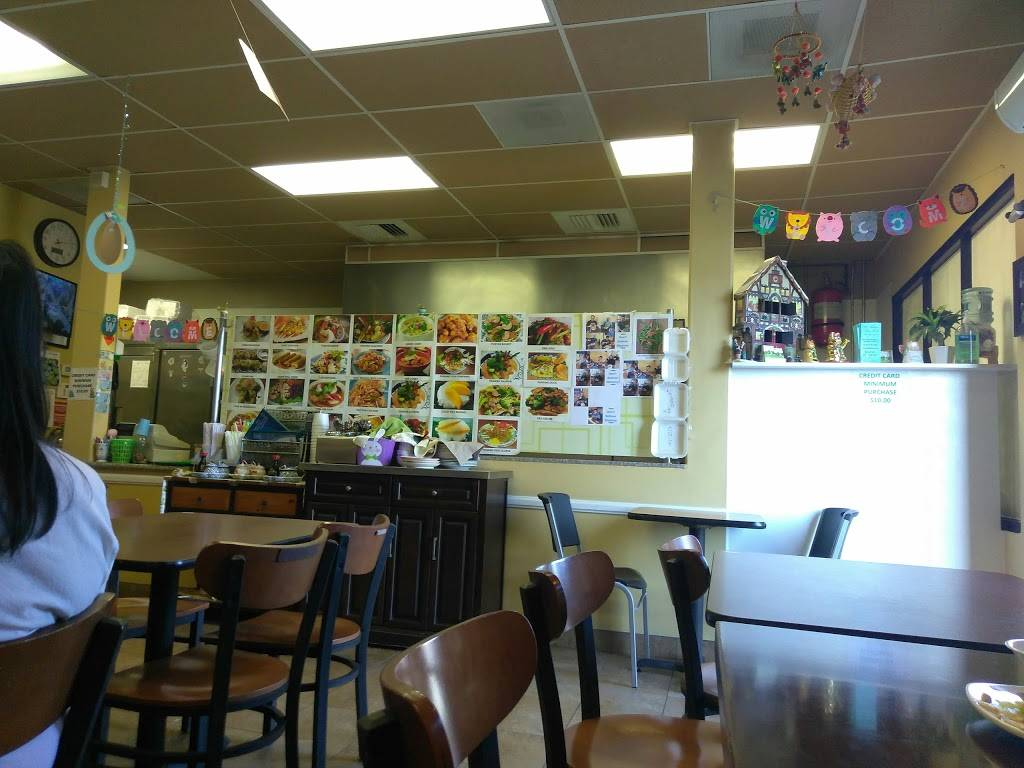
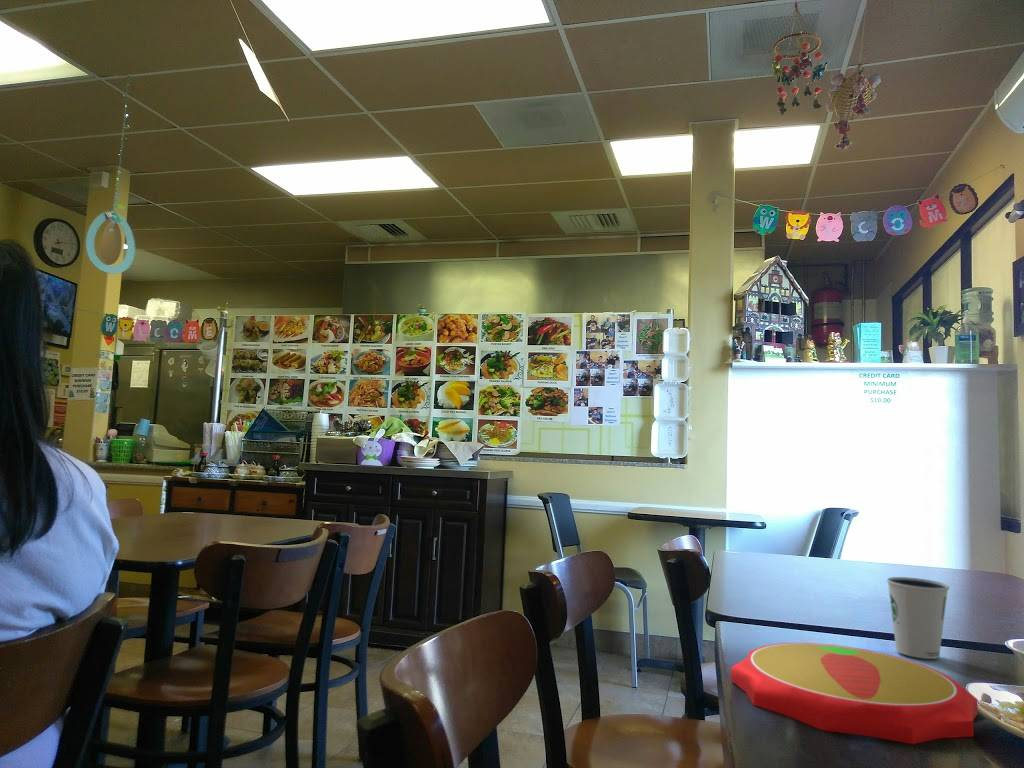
+ plate (848, 679)
+ dixie cup (917, 618)
